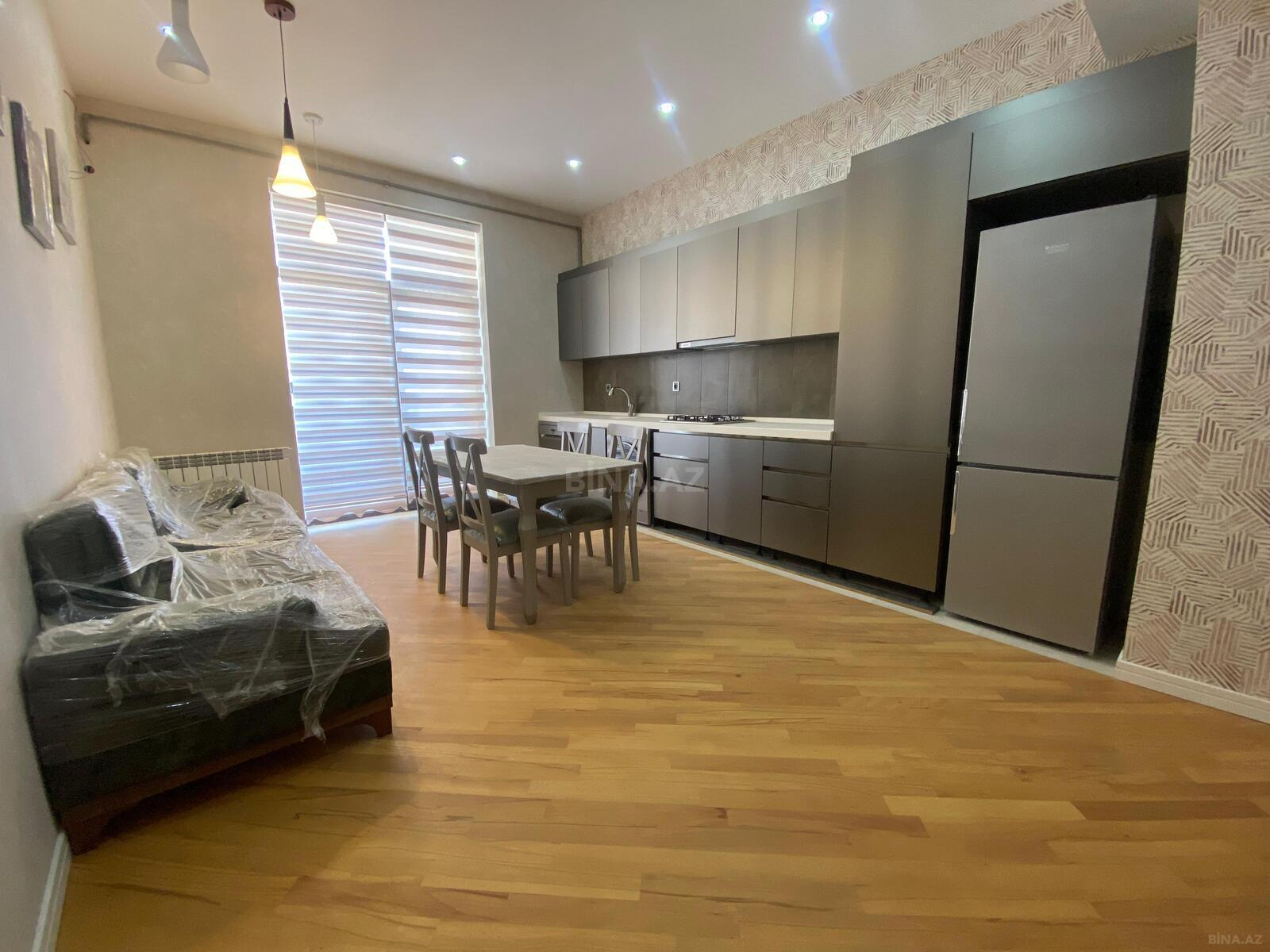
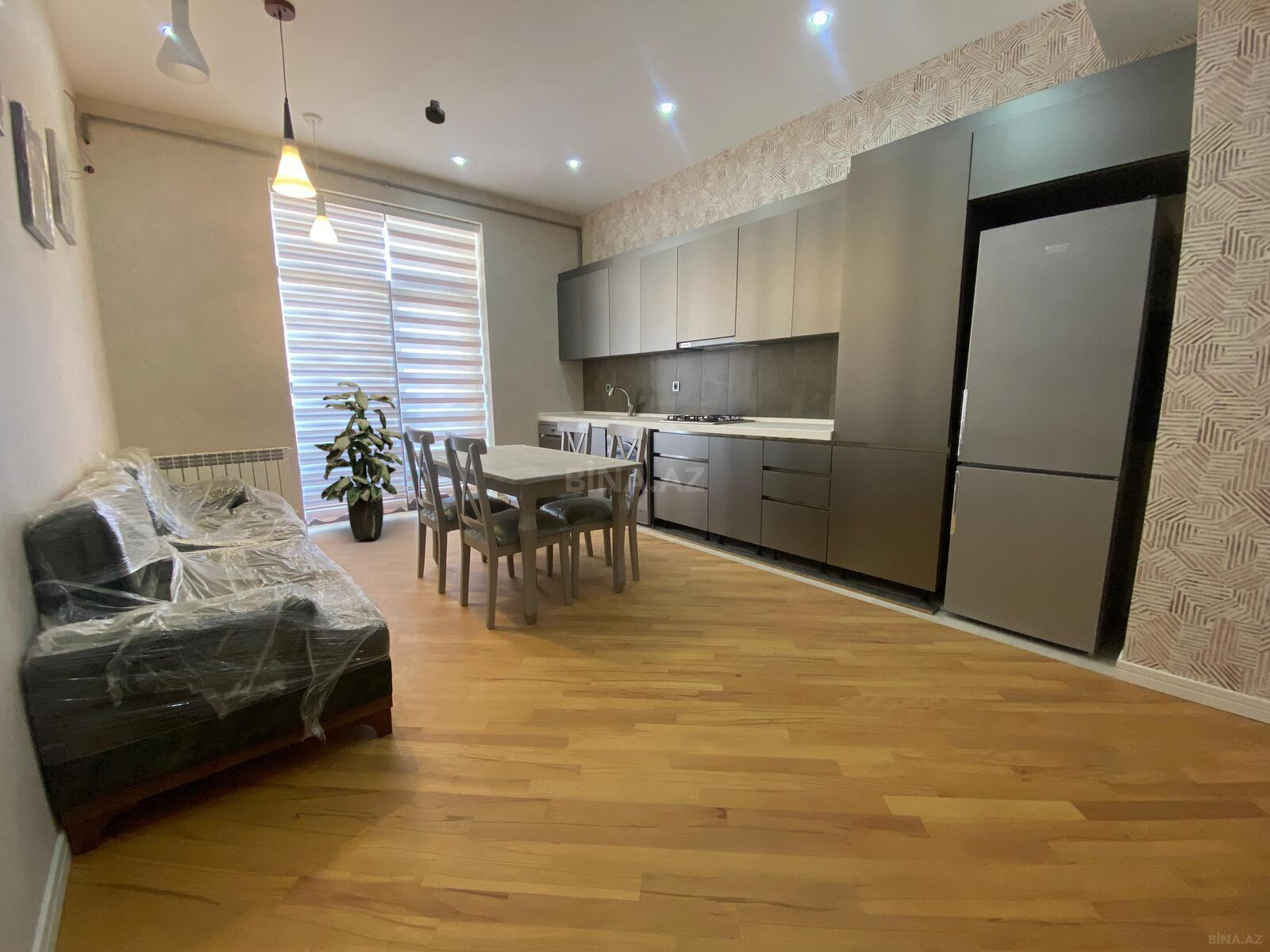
+ indoor plant (359, 462)
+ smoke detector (435, 111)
